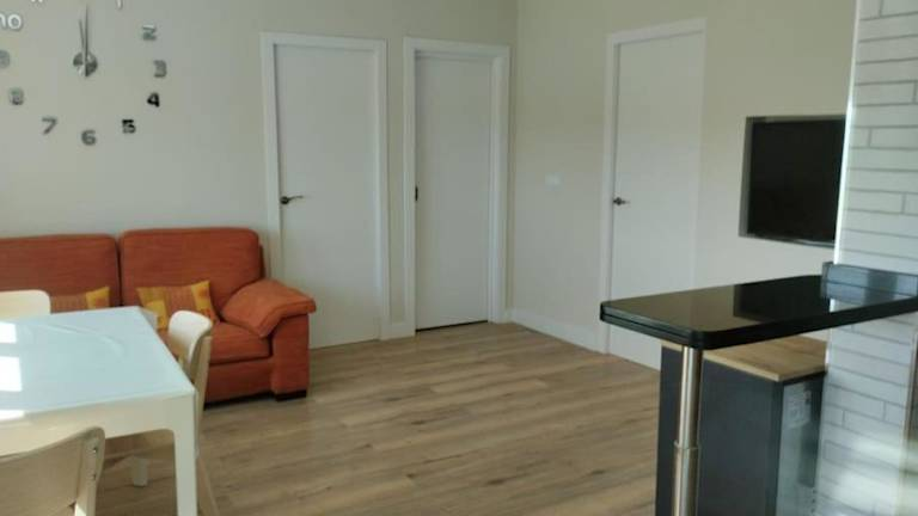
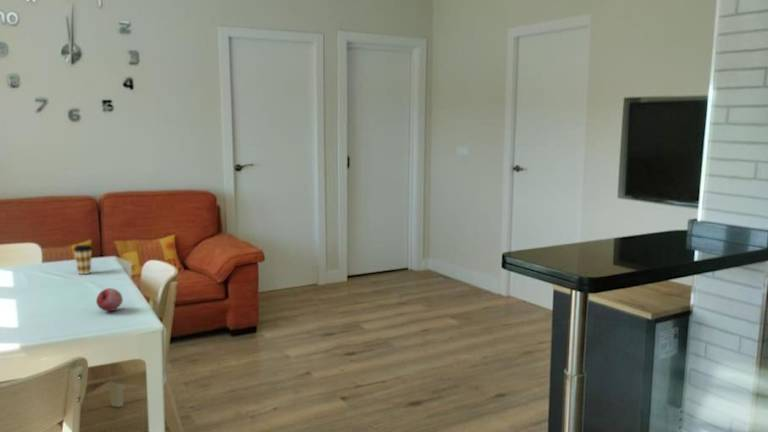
+ coffee cup (83, 259)
+ fruit (109, 299)
